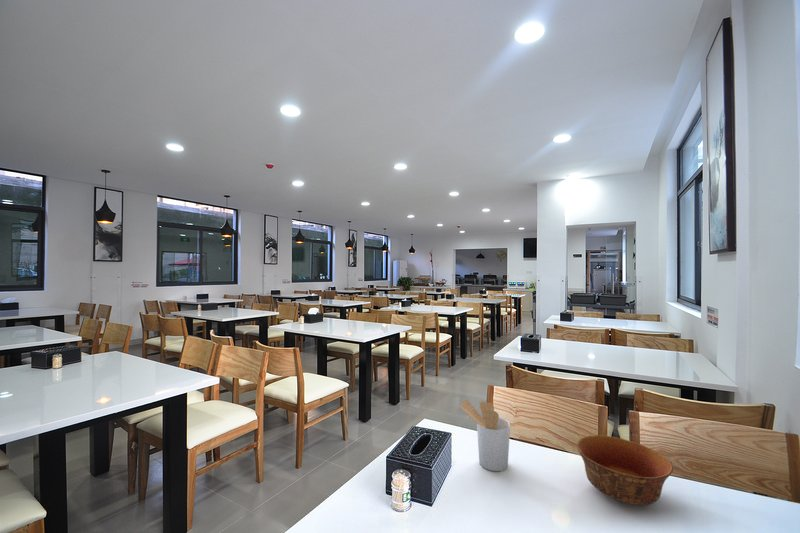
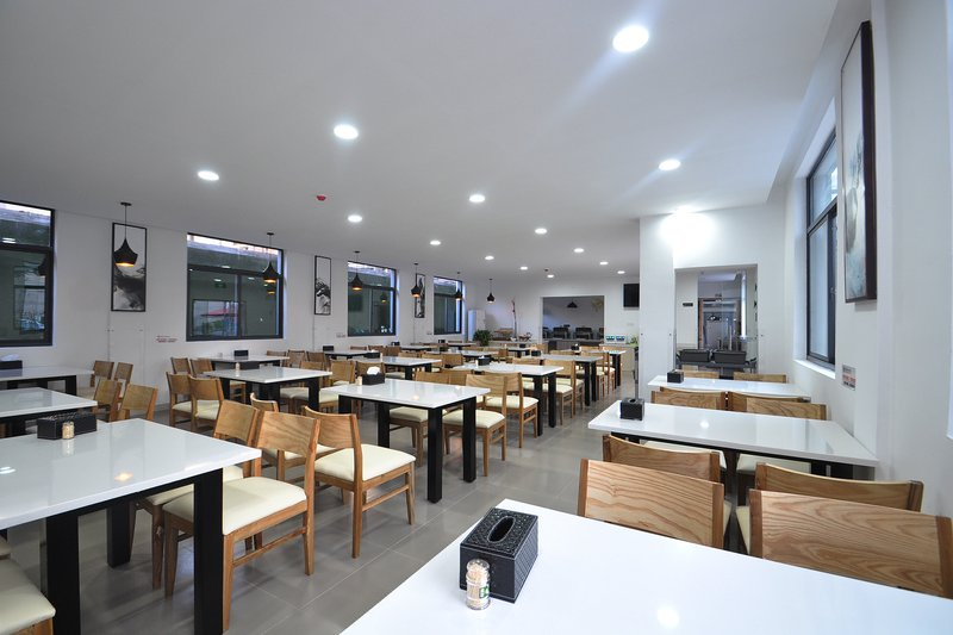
- bowl (622, 472)
- utensil holder (484, 432)
